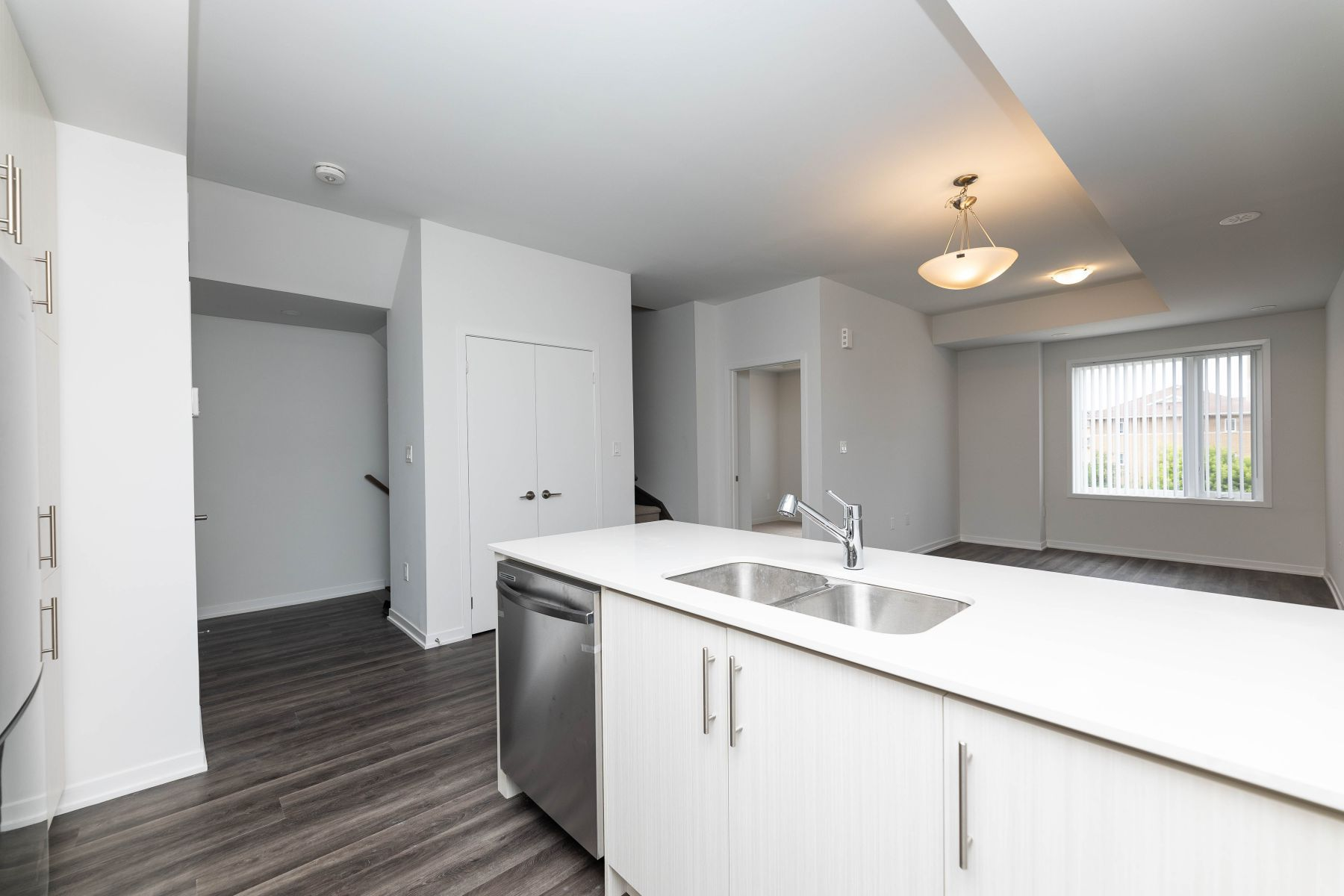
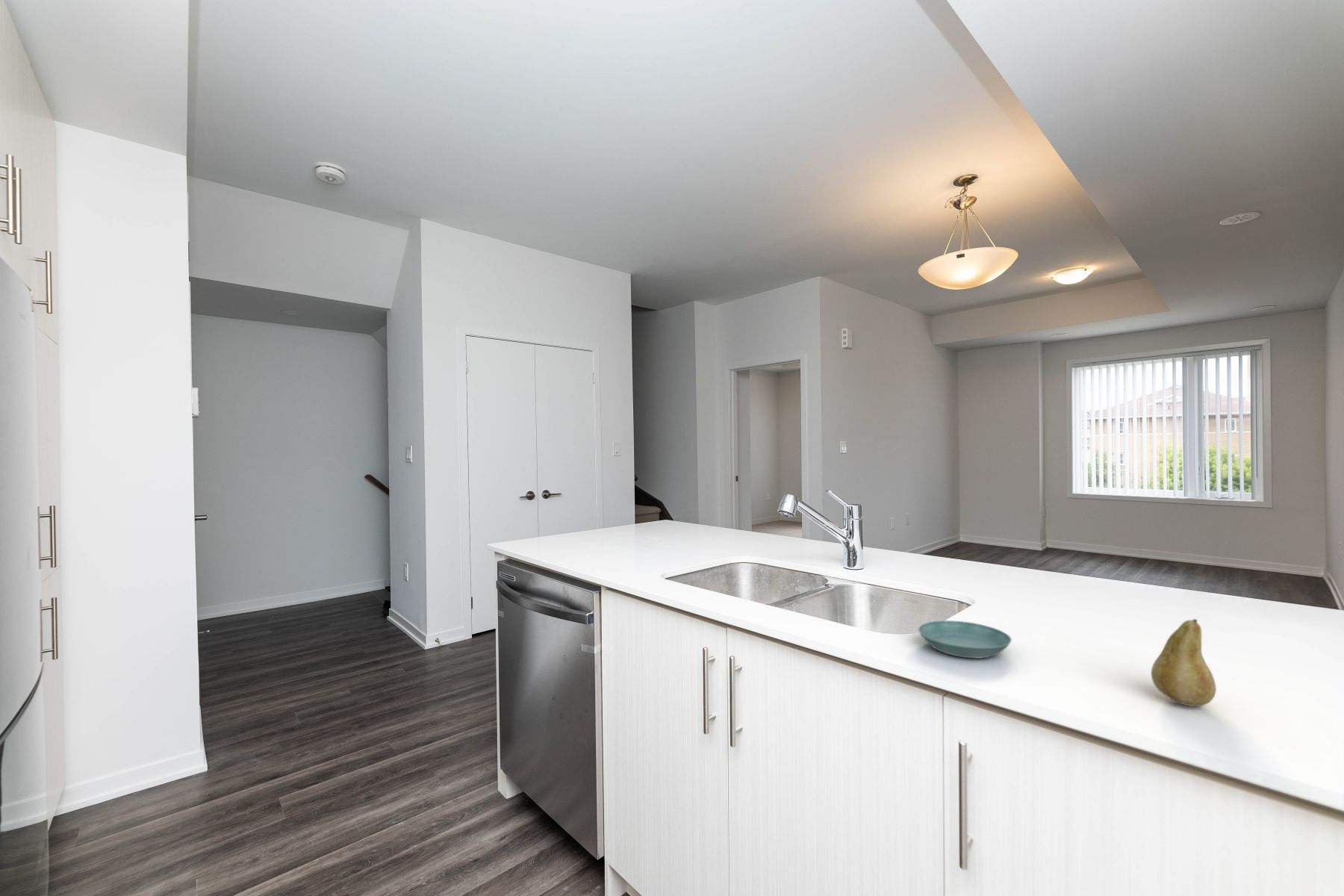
+ fruit (1182, 659)
+ saucer (963, 640)
